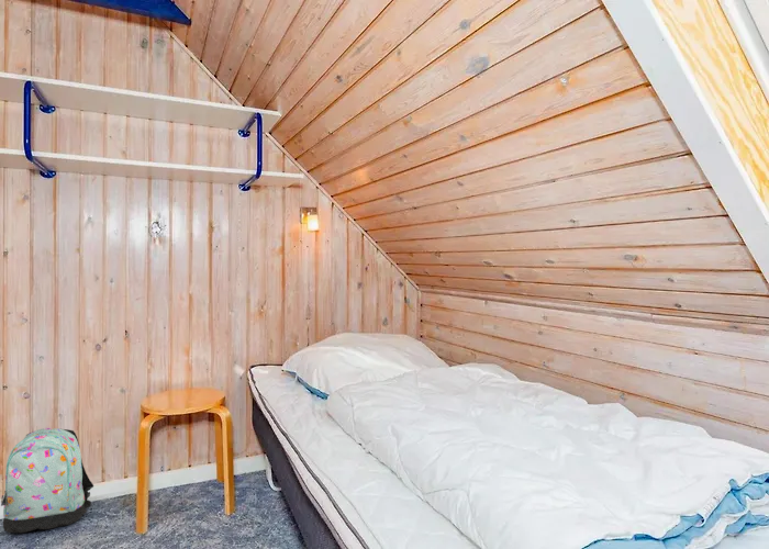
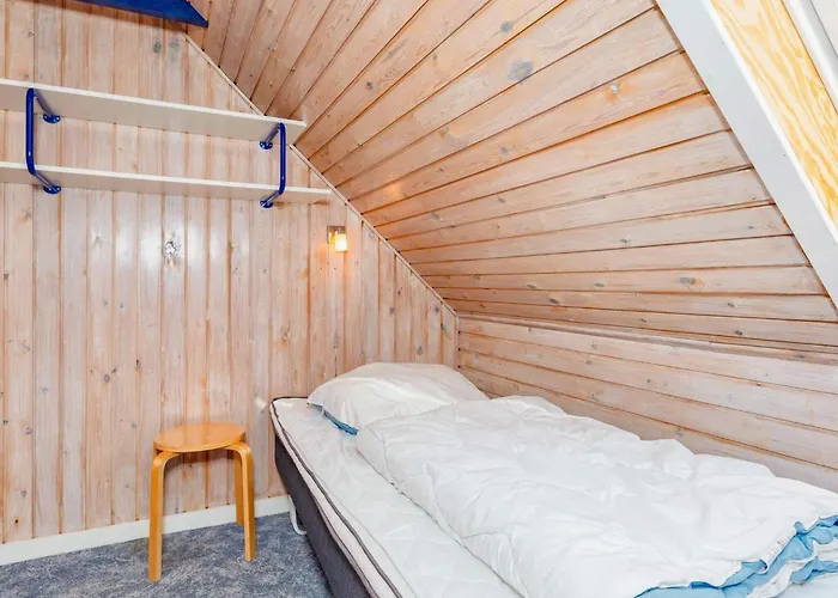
- backpack (46, 477)
